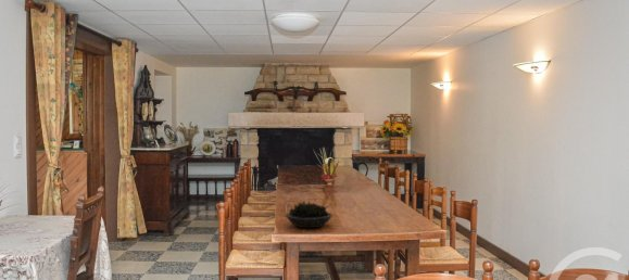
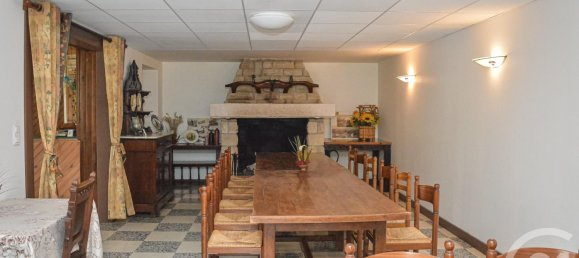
- succulent plant (309, 213)
